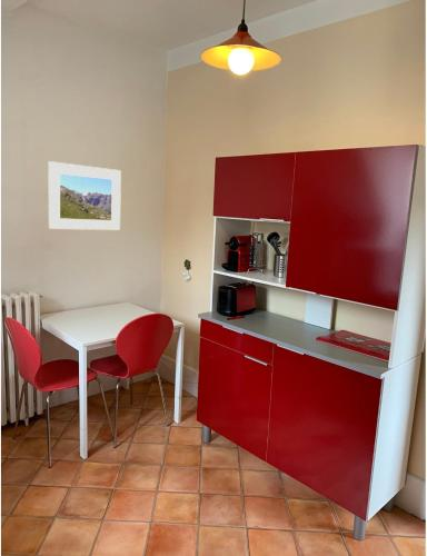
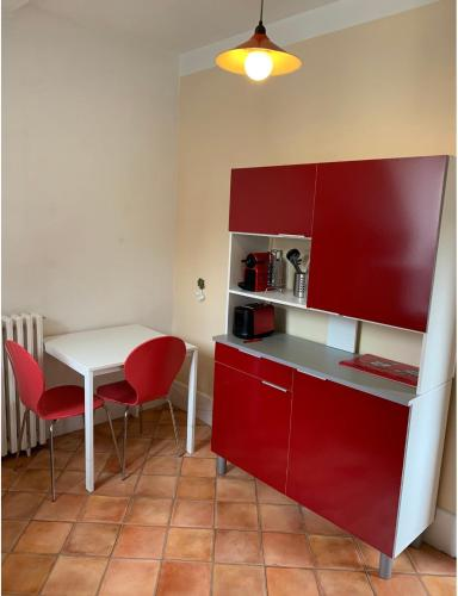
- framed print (86, 198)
